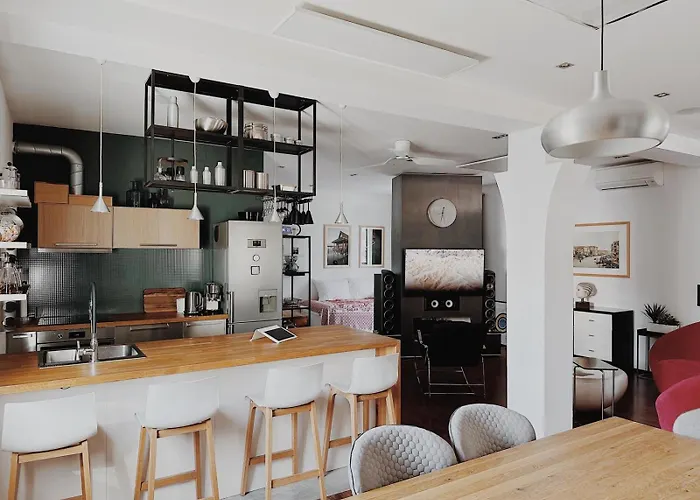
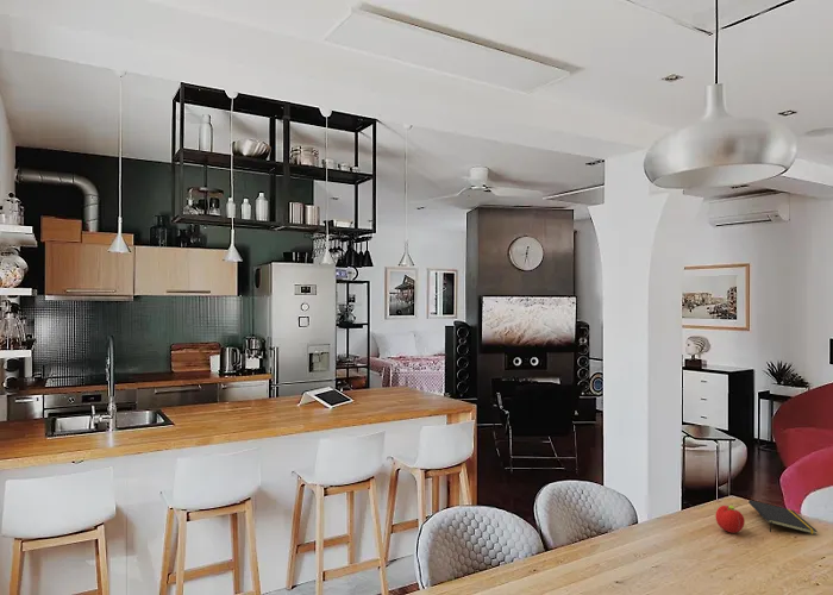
+ fruit (729, 518)
+ notepad (781, 515)
